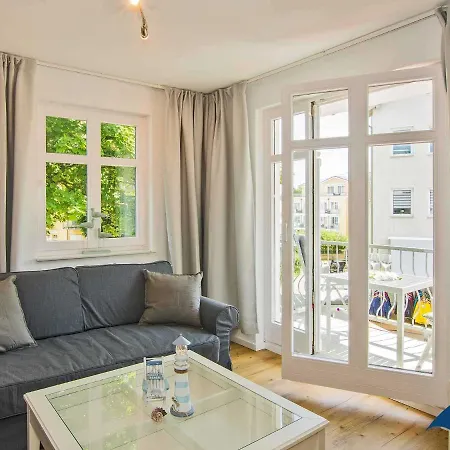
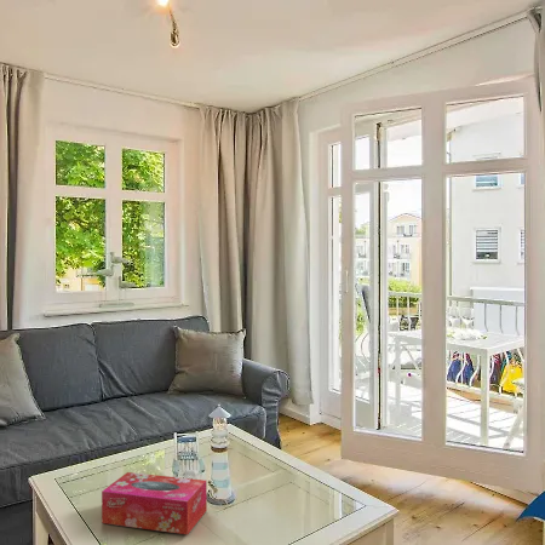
+ tissue box (155, 500)
